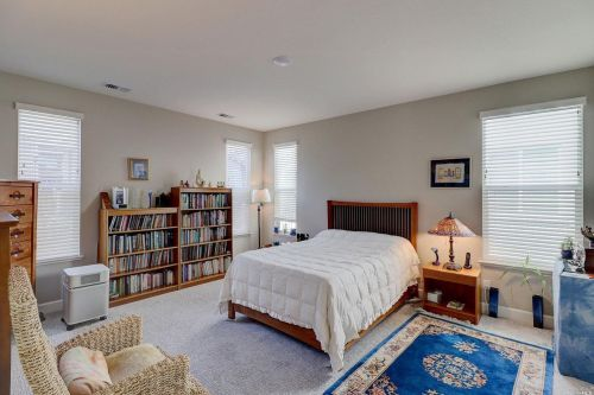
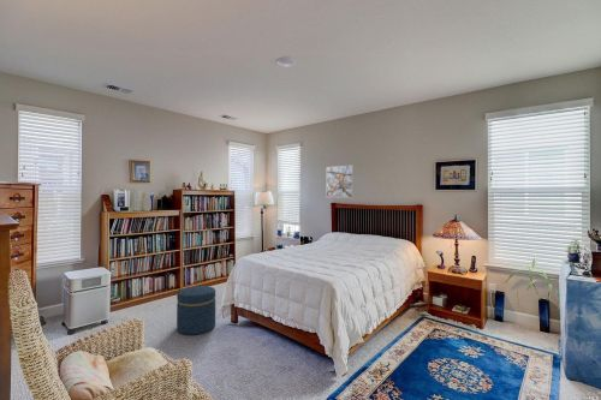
+ ottoman (196, 308)
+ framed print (339, 181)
